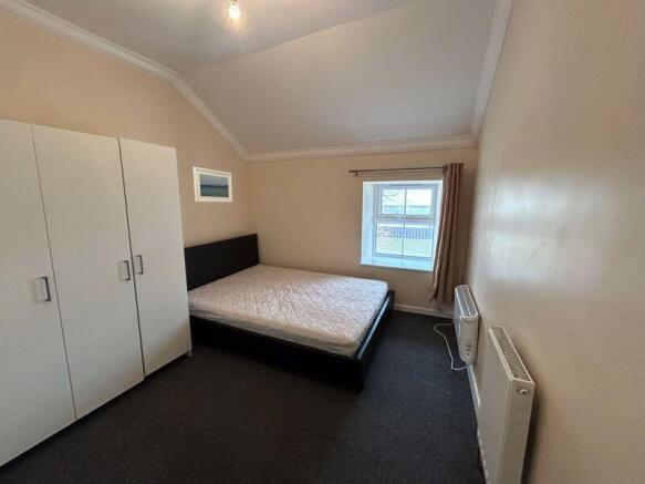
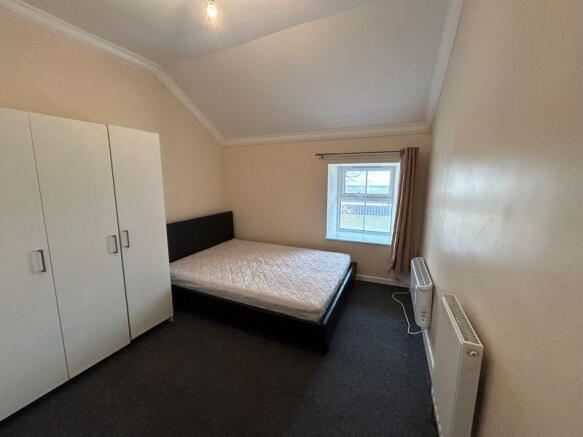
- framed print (215, 186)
